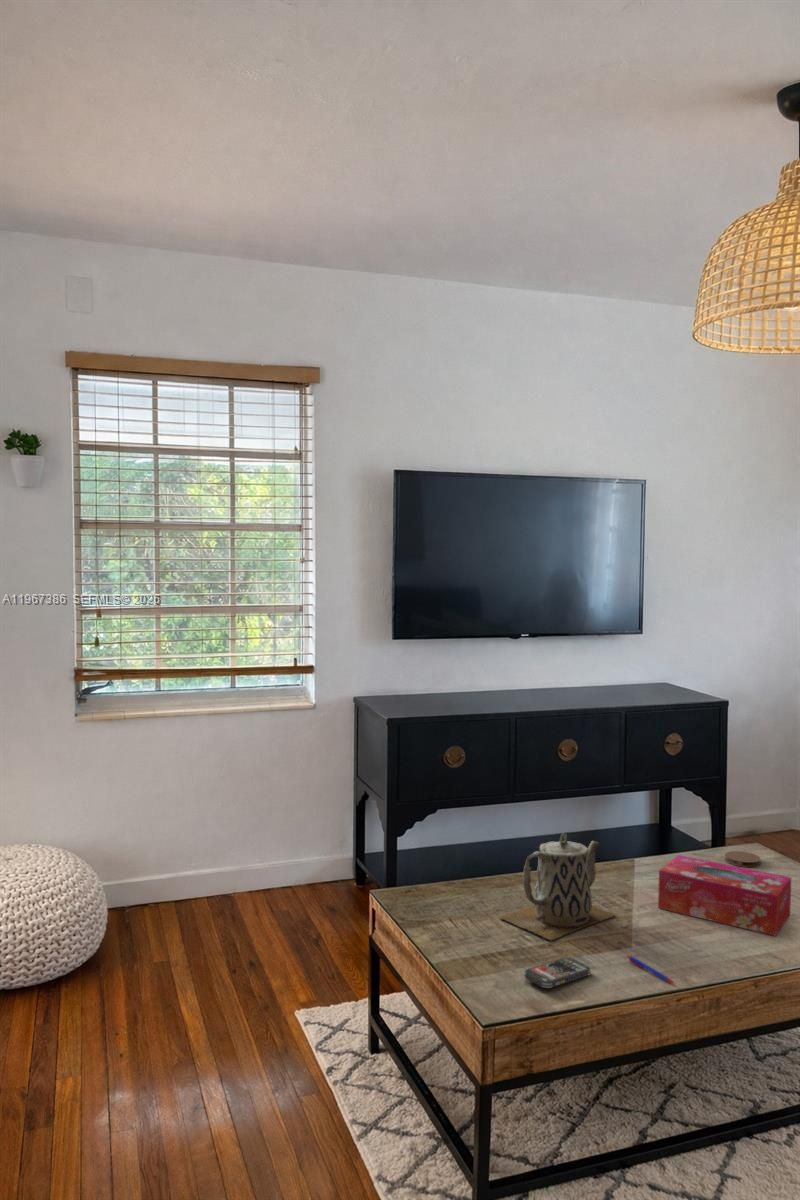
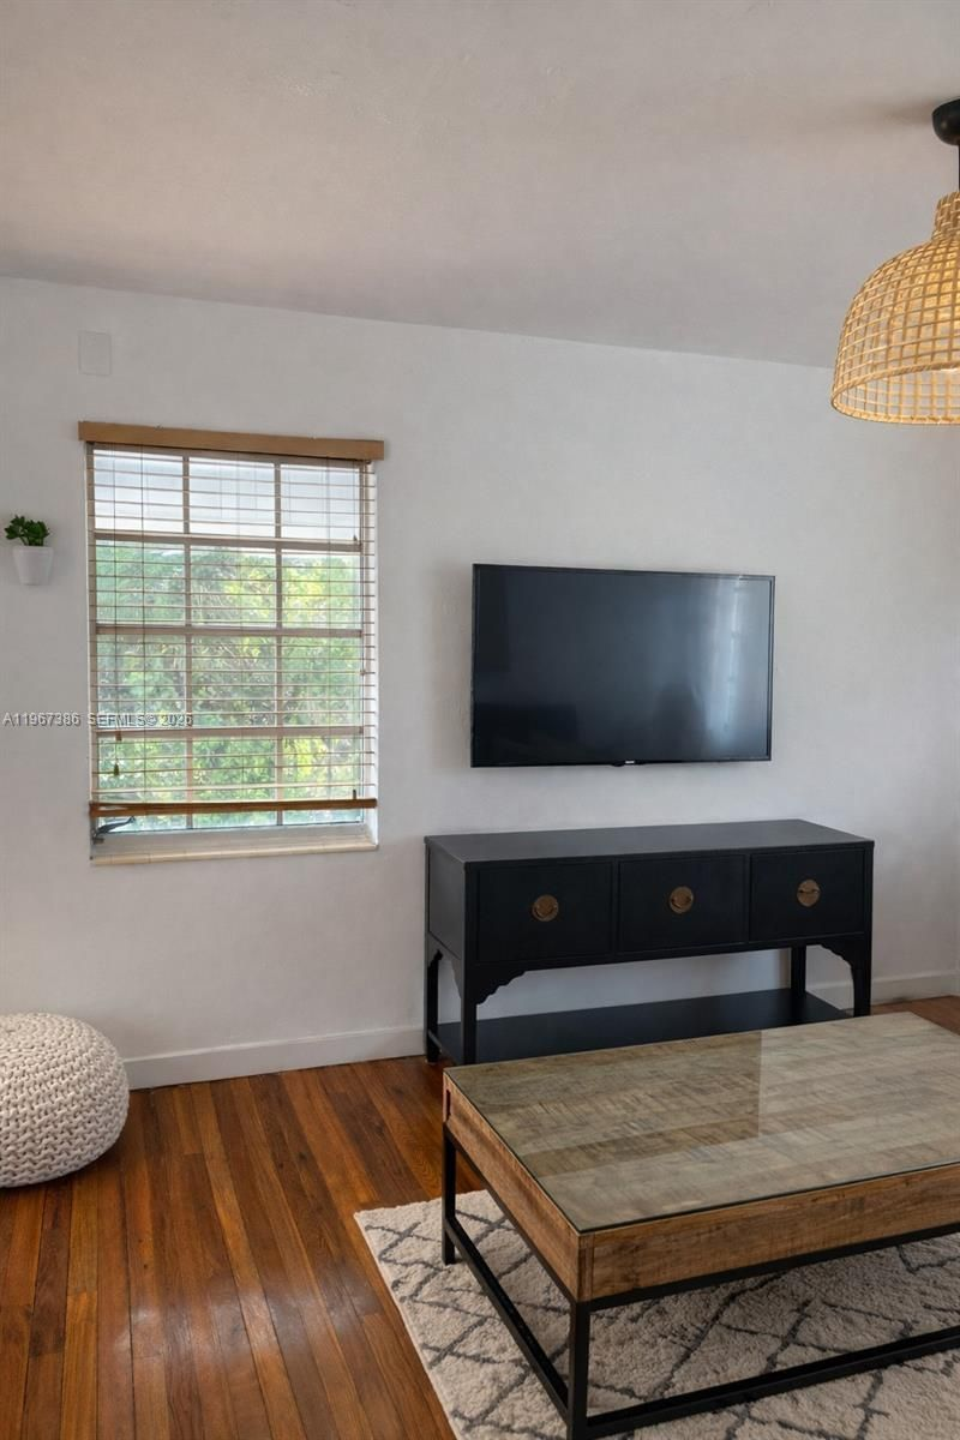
- coaster (742, 858)
- tissue box (724, 892)
- pen (650, 969)
- smartphone (557, 972)
- teapot (558, 874)
